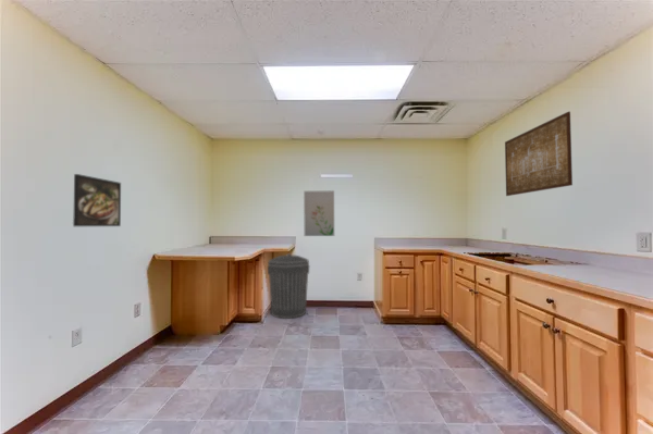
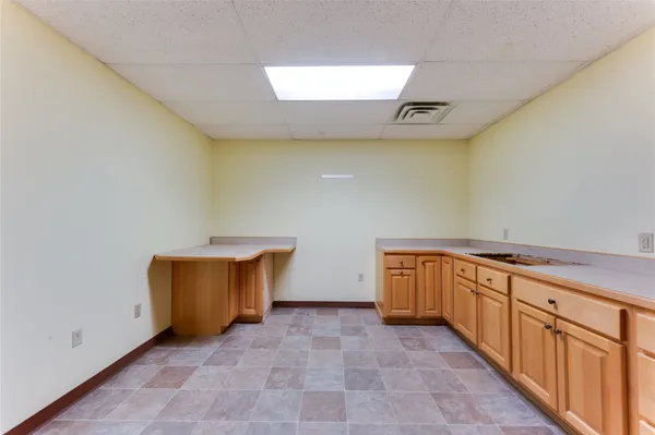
- wall art (319, 213)
- trash can (288, 283)
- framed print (99, 202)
- wall art (532, 160)
